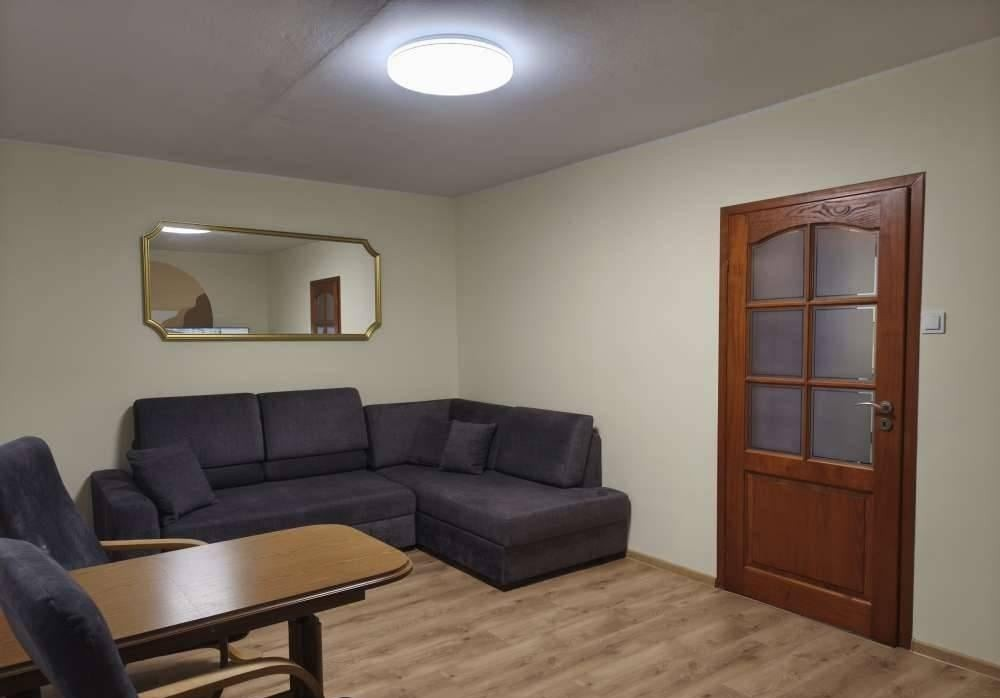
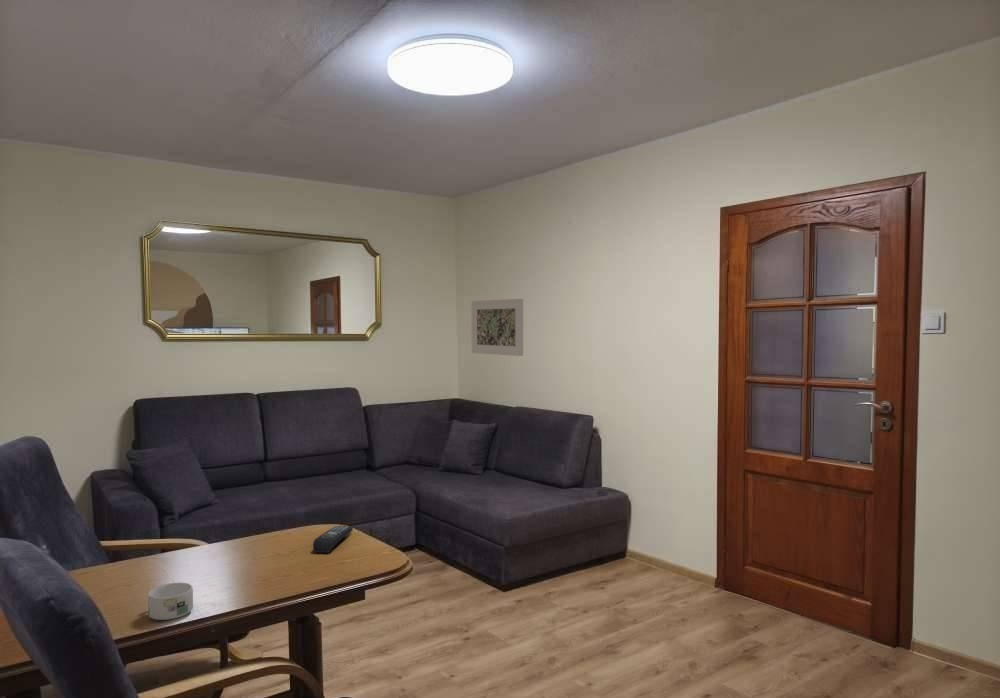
+ mug (168, 601)
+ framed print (496, 327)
+ remote control (333, 536)
